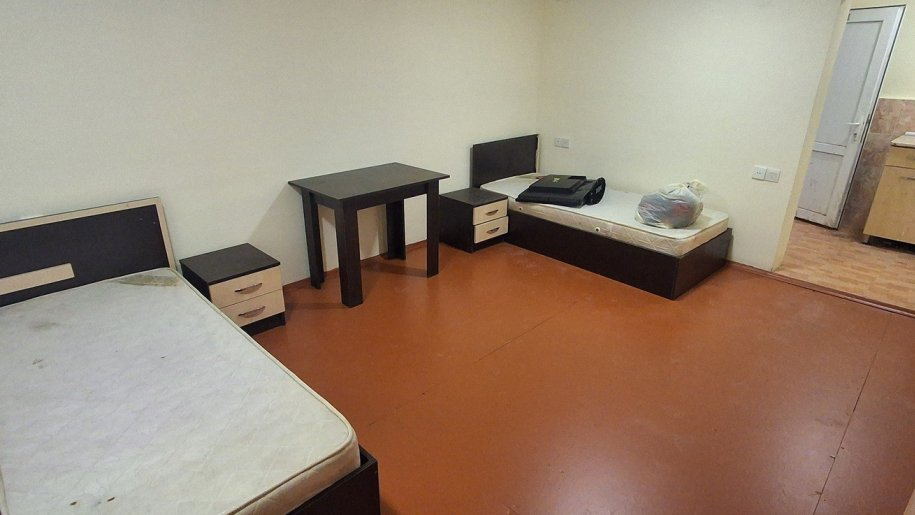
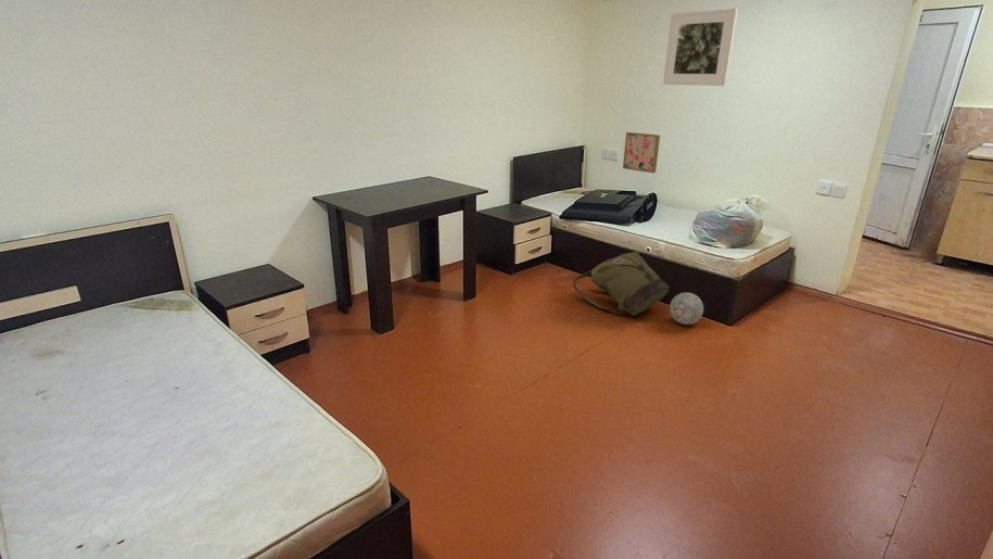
+ wall art (640, 152)
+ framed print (698, 49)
+ decorative ball (686, 308)
+ backpack (619, 279)
